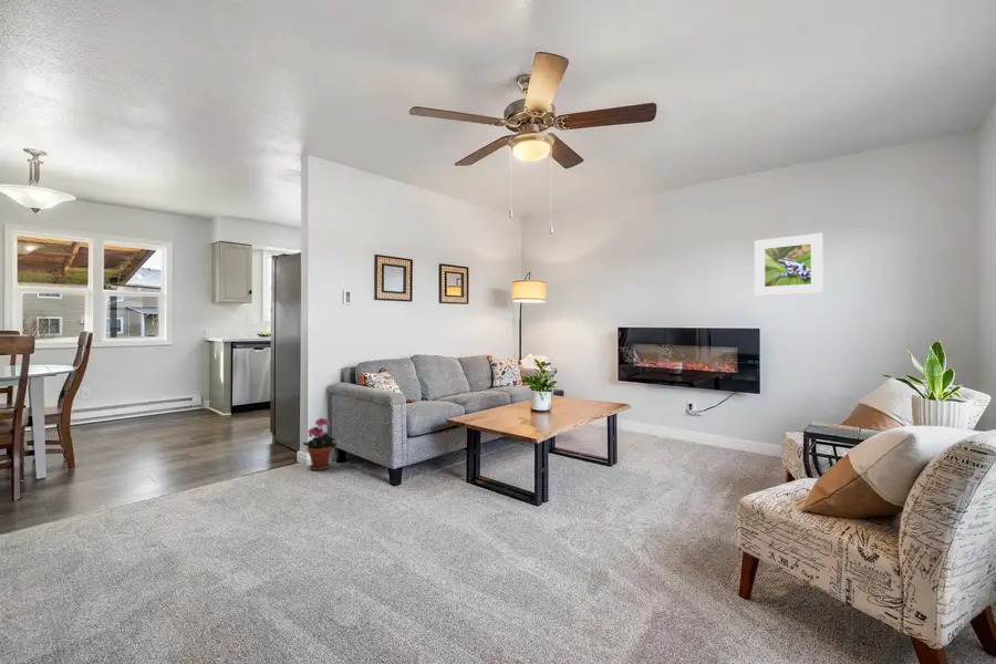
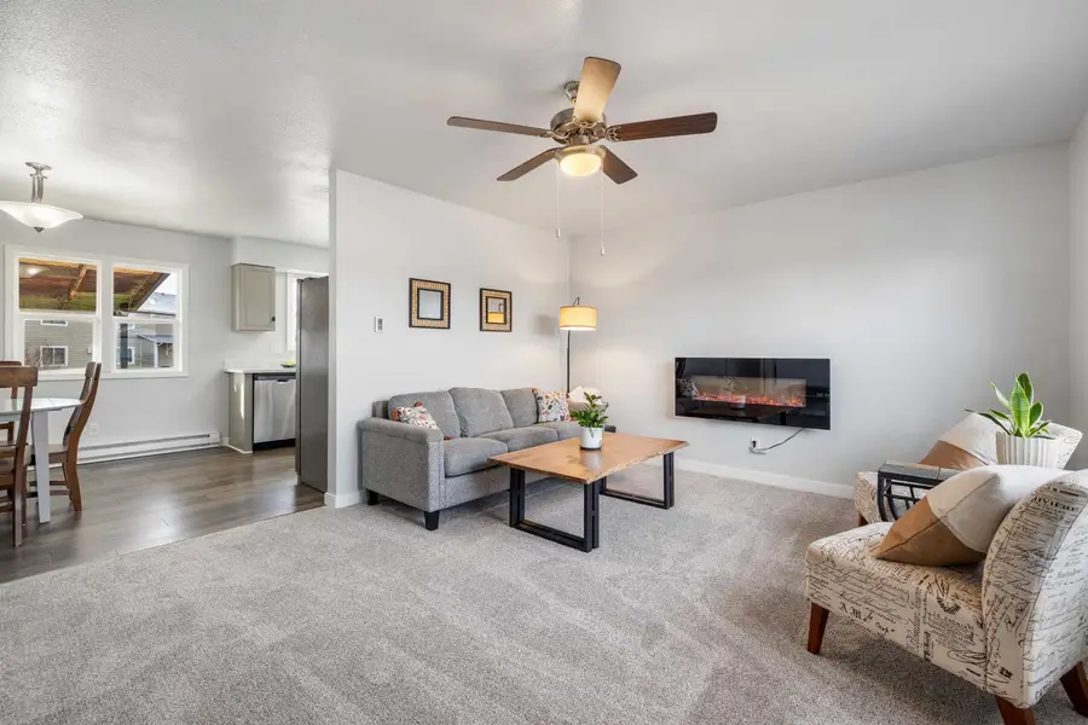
- potted plant (319, 443)
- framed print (787, 266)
